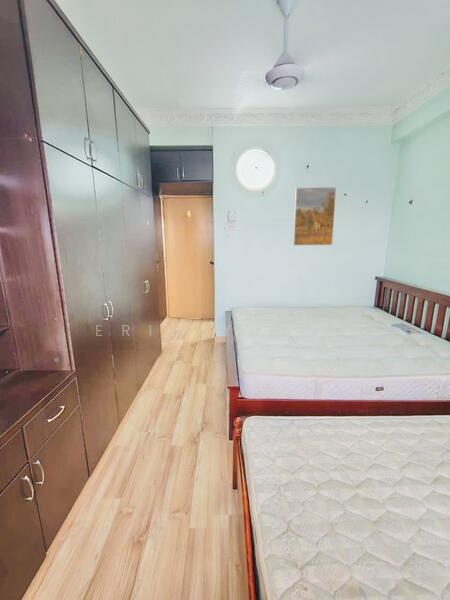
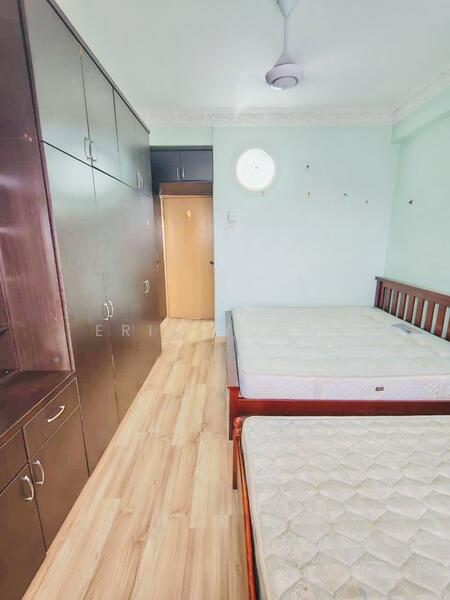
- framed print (314, 217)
